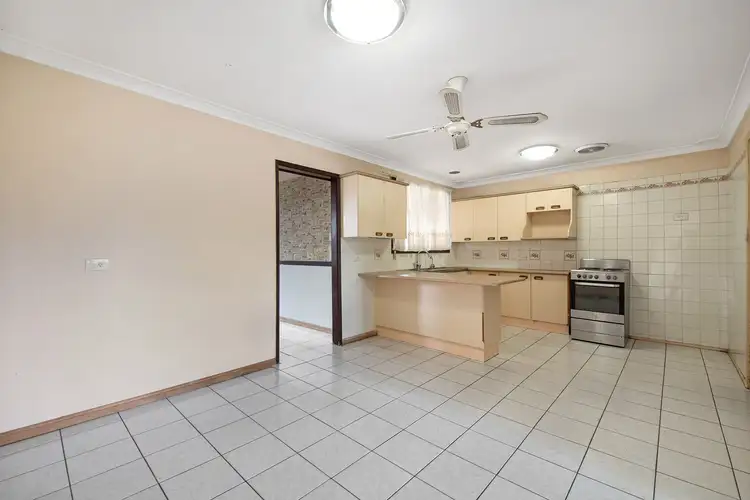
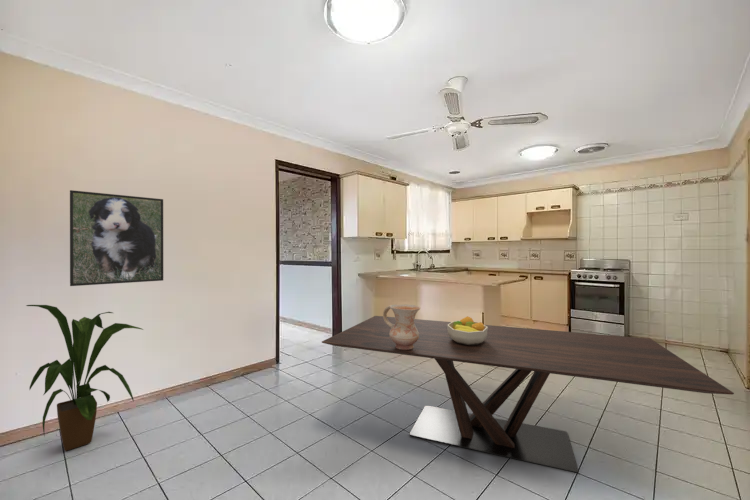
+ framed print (120, 239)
+ dining table (493, 392)
+ house plant (91, 367)
+ ceramic jug (400, 325)
+ fruit bowl (467, 329)
